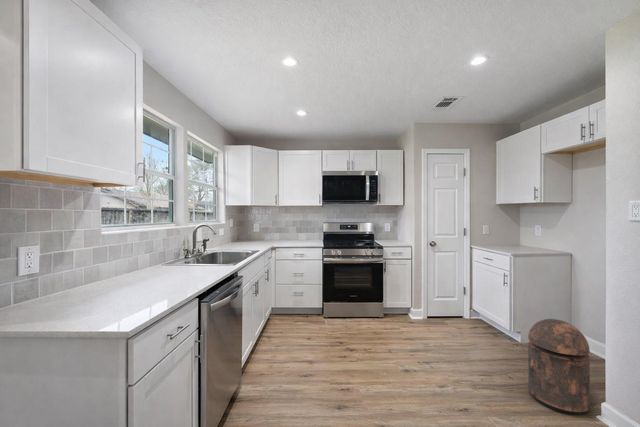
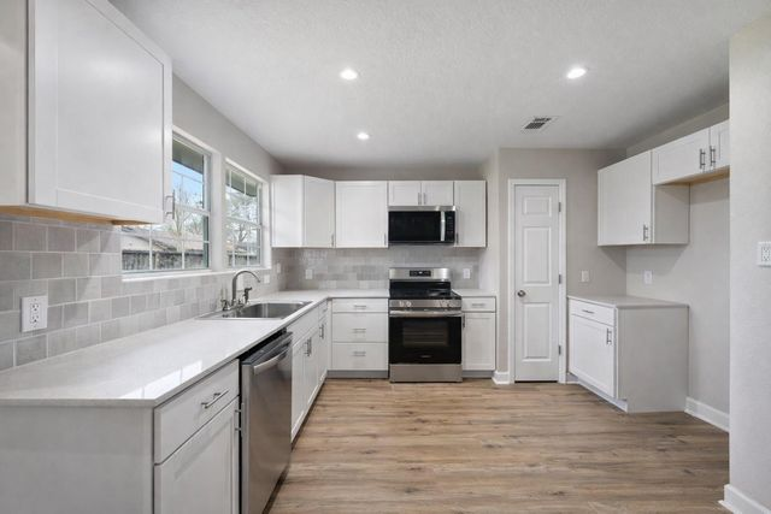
- trash can (557, 359)
